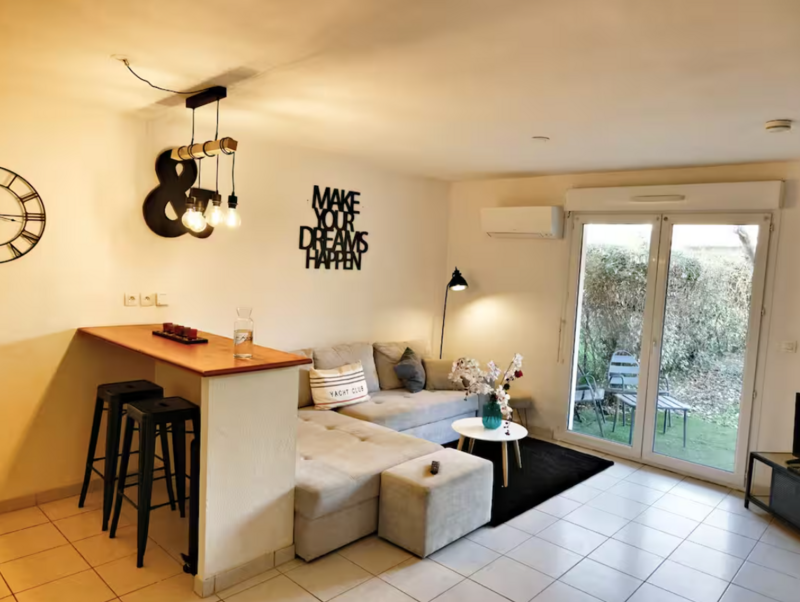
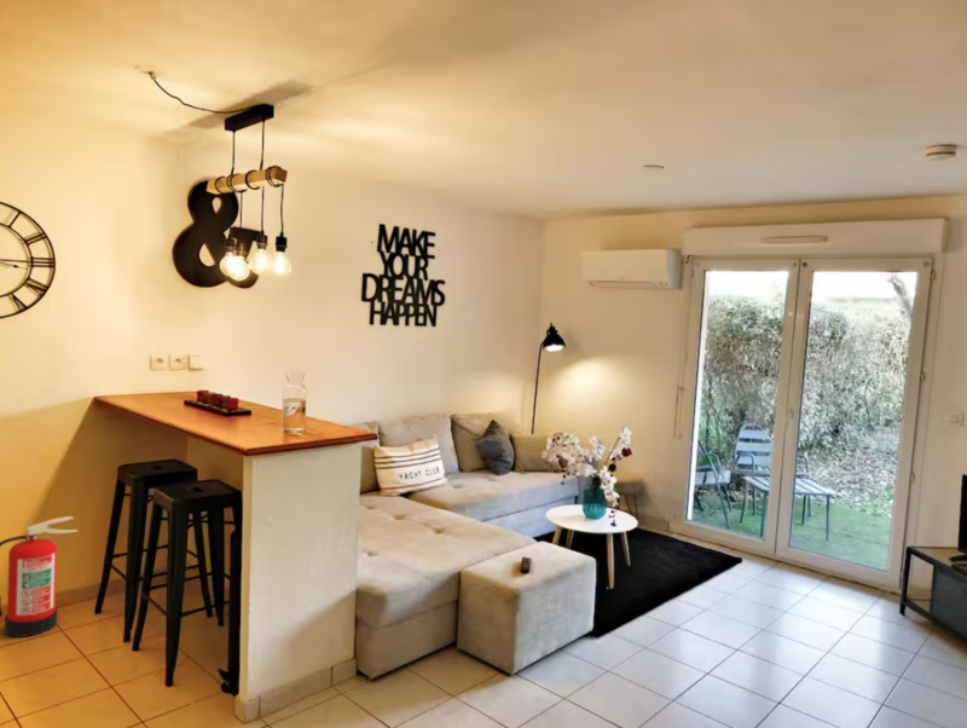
+ fire extinguisher (33, 574)
